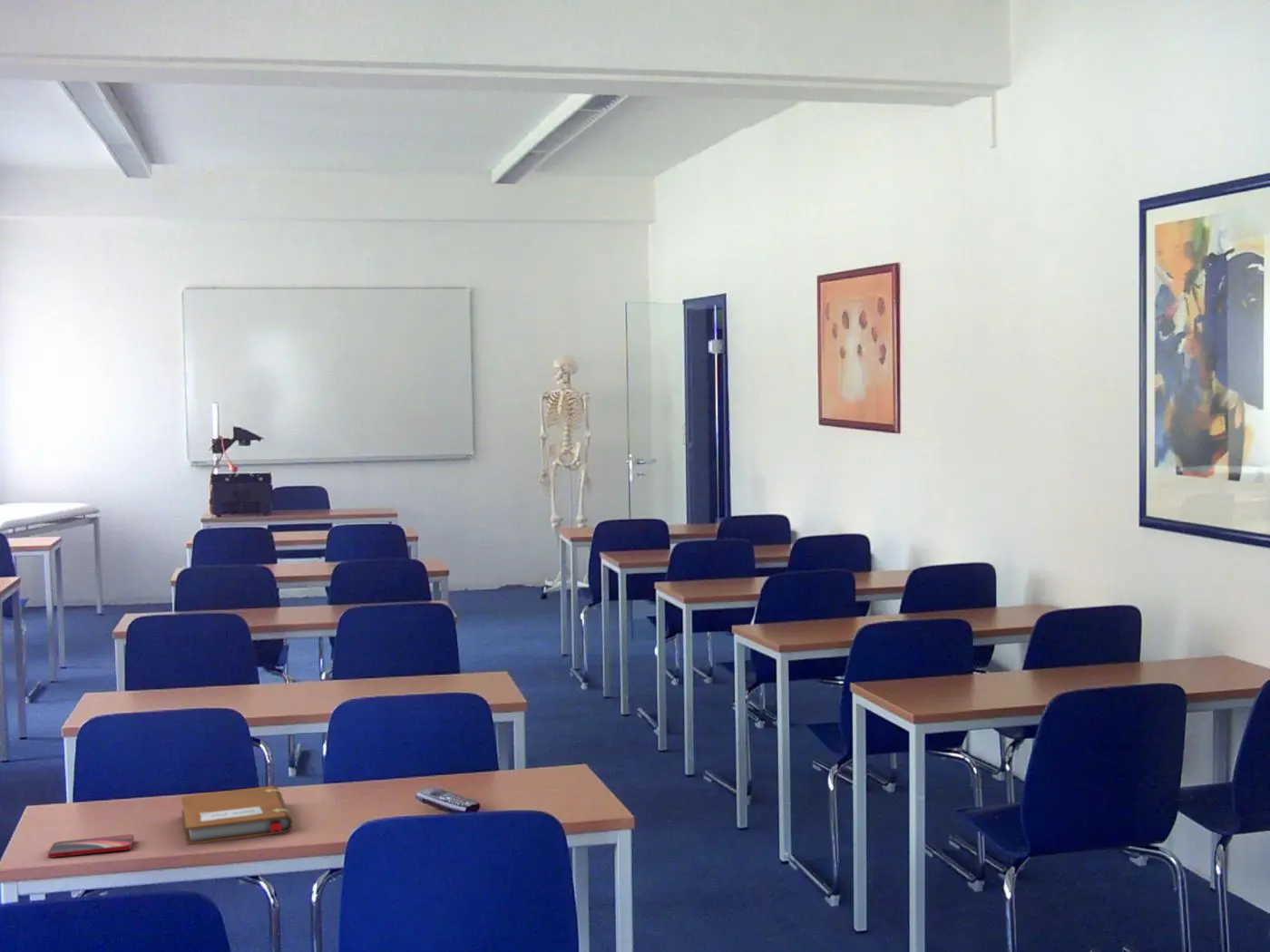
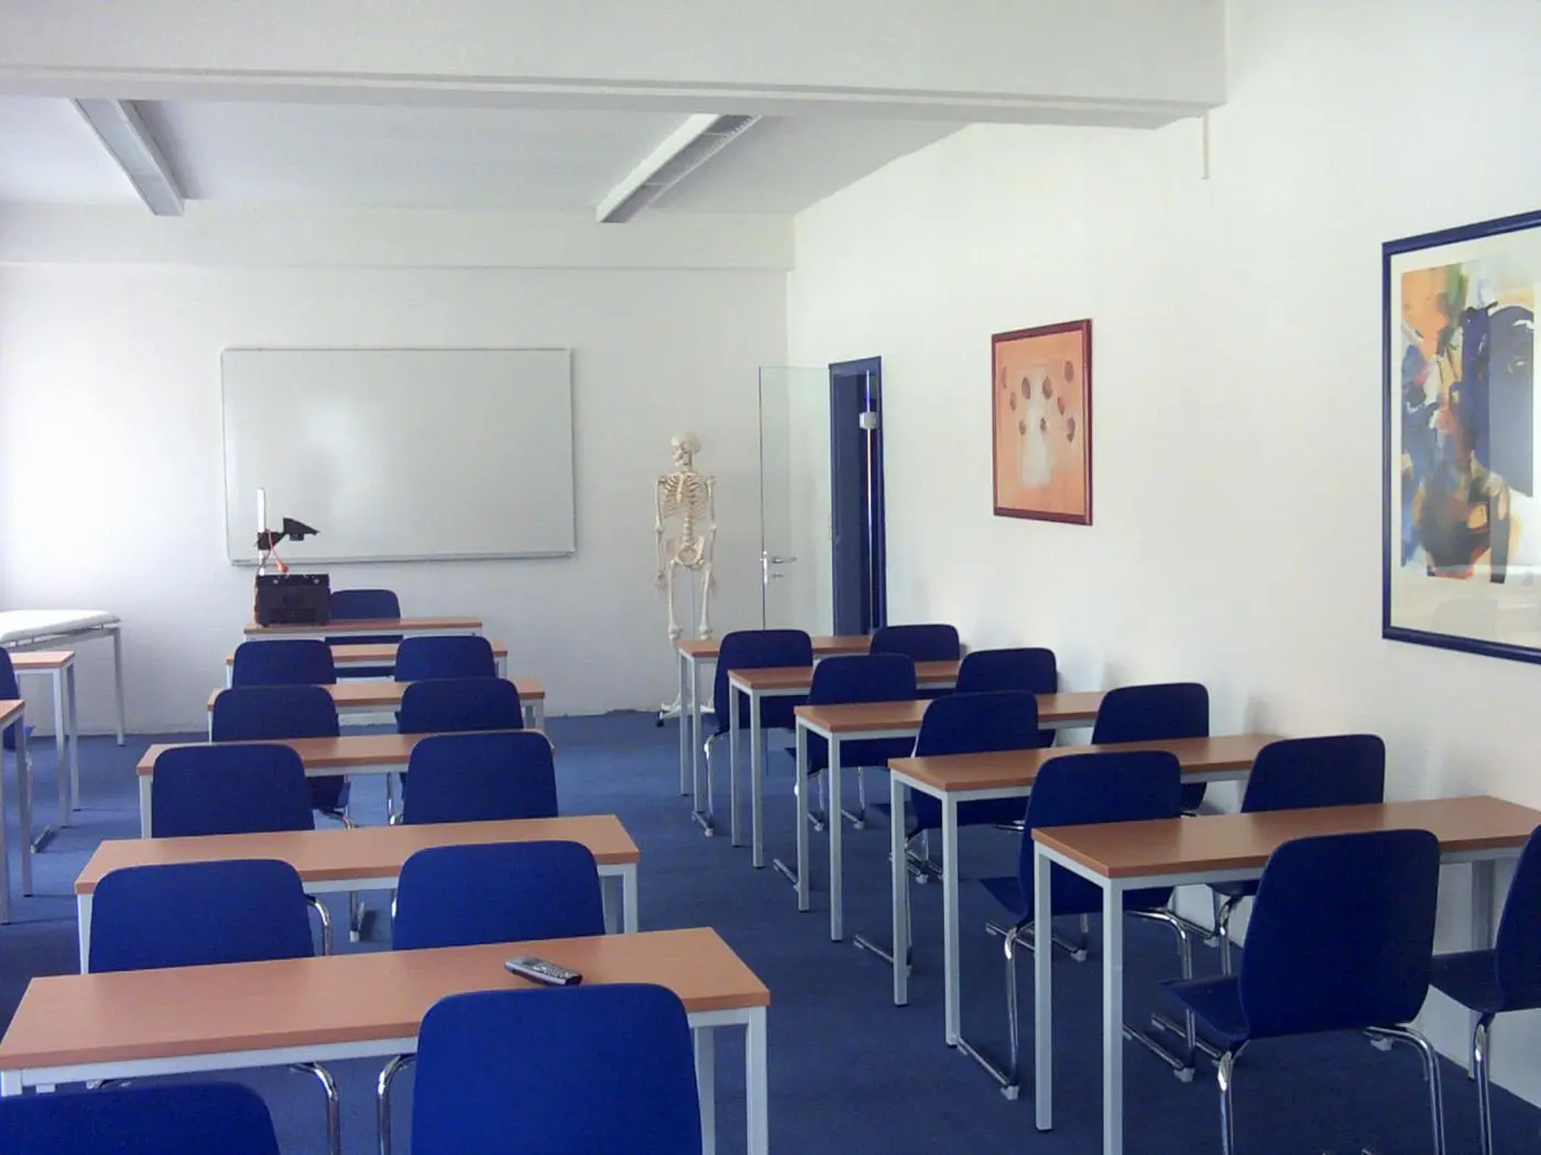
- notebook (236, 814)
- smartphone (92, 845)
